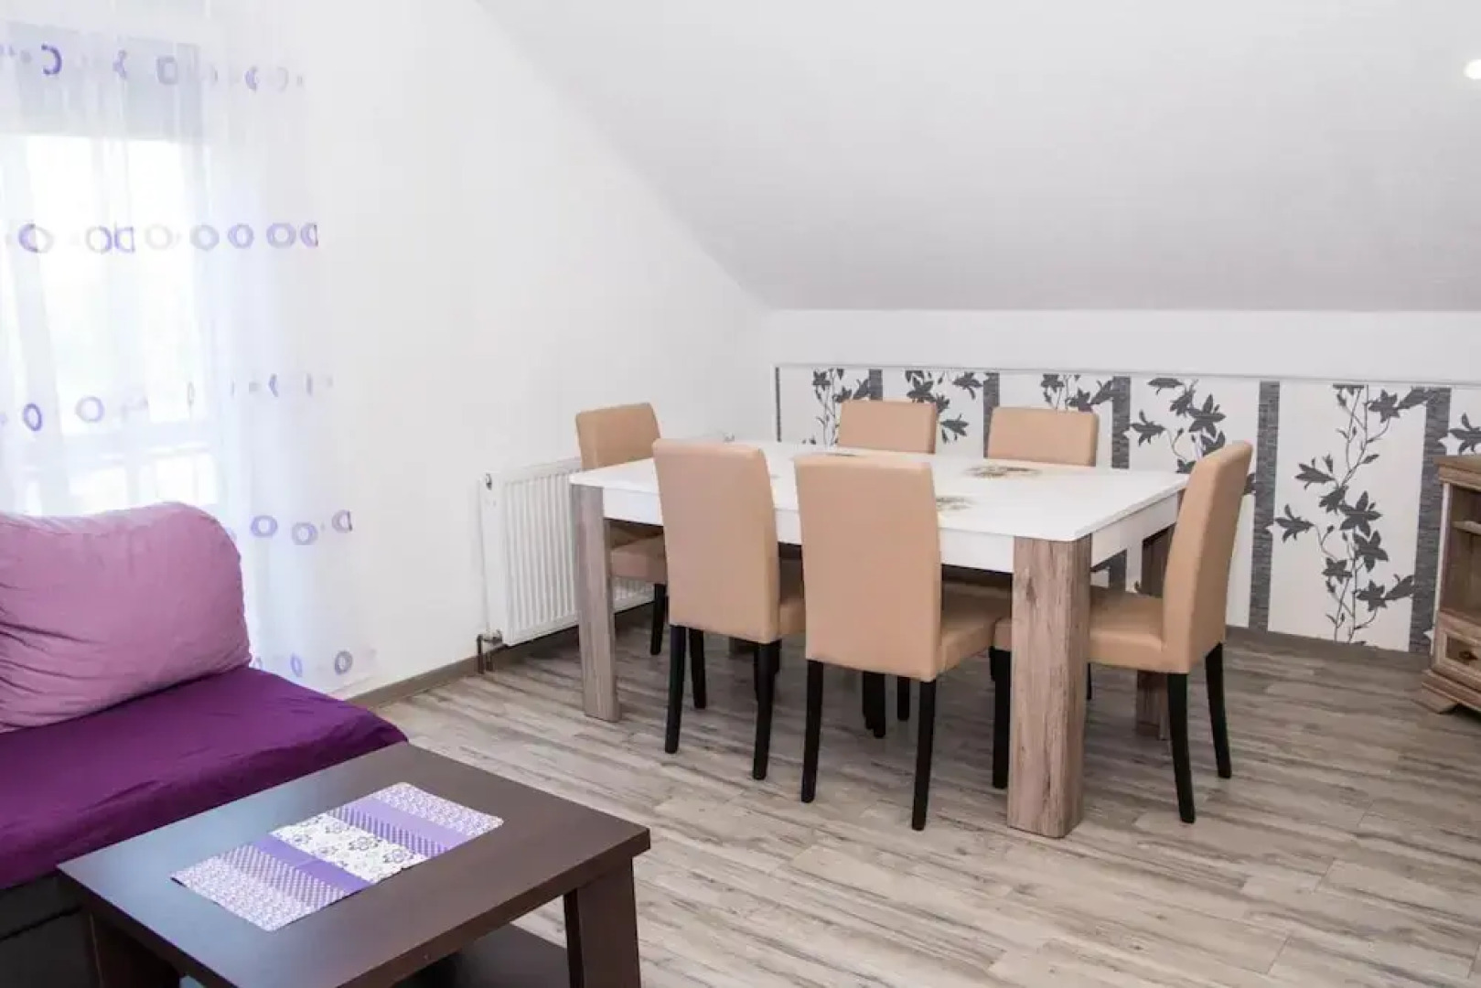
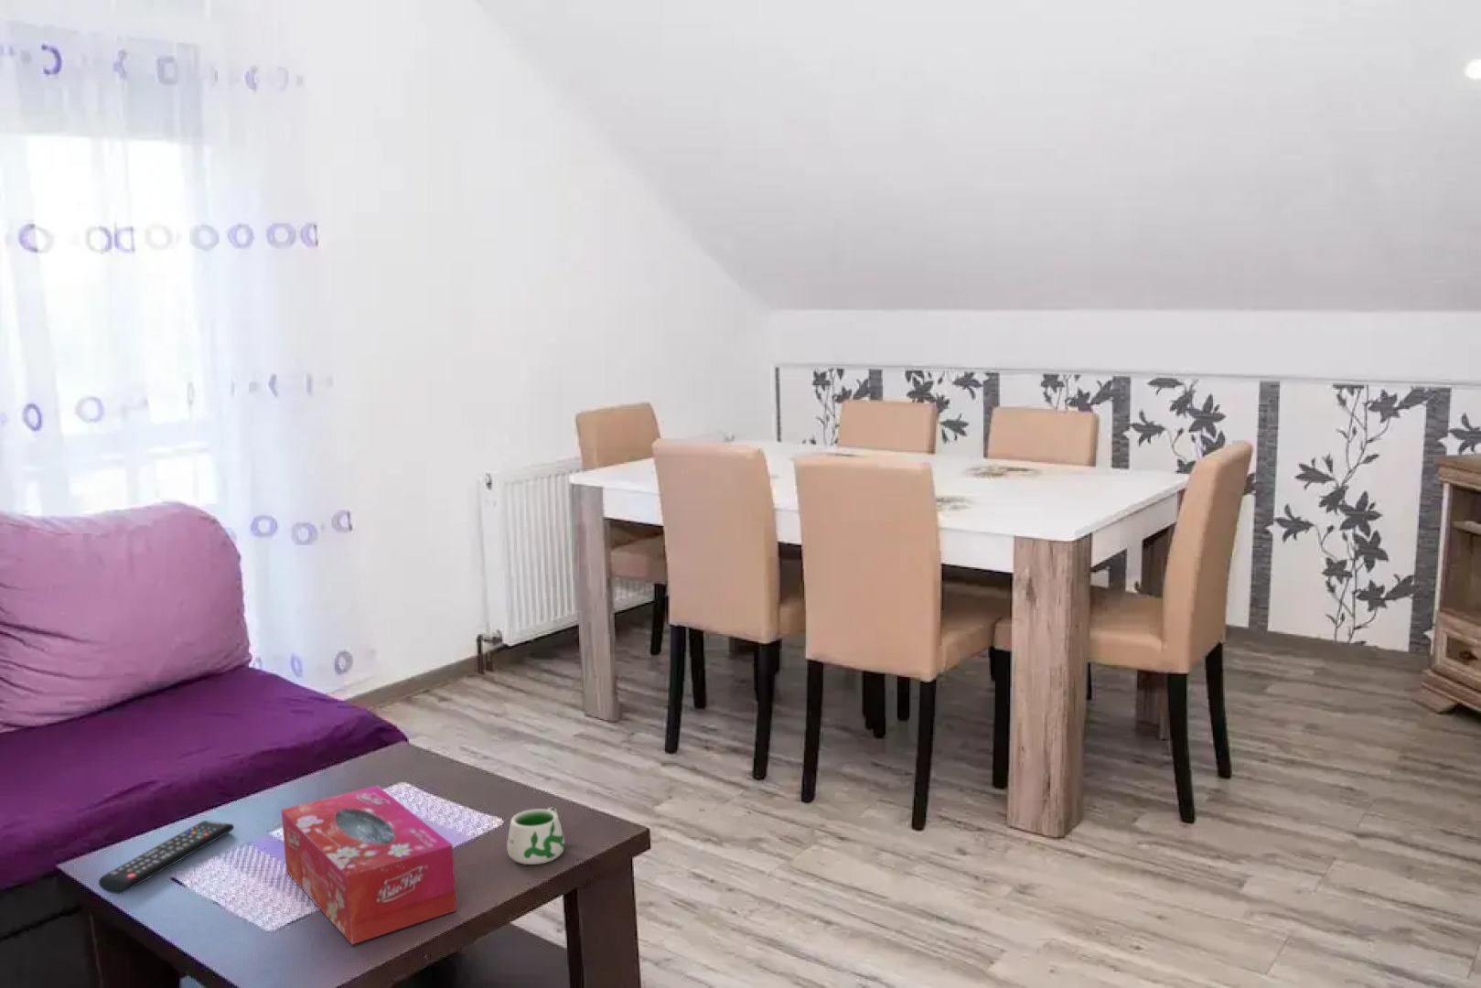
+ mug (539, 831)
+ remote control (169, 855)
+ tissue box (365, 858)
